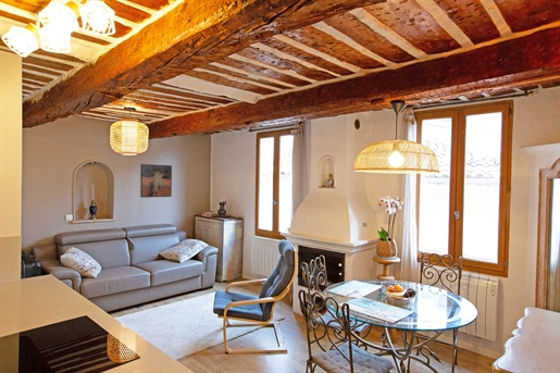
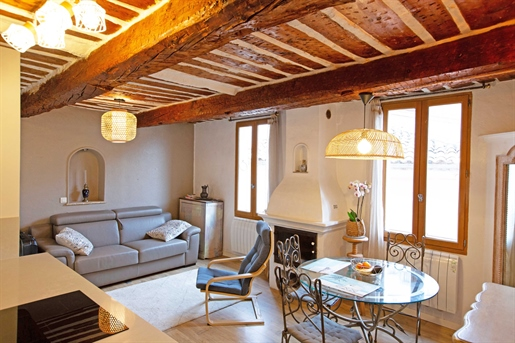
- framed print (157, 181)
